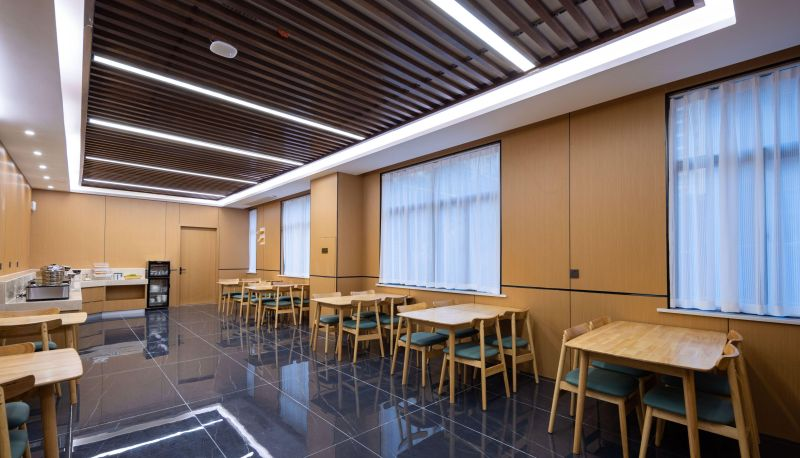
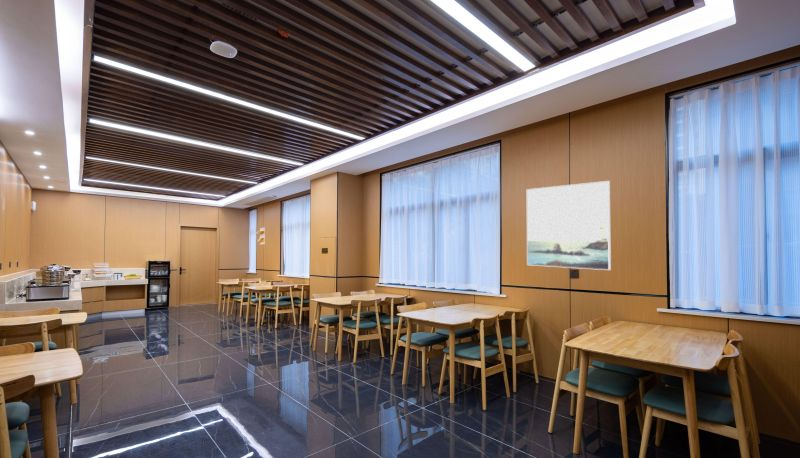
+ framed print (565, 226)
